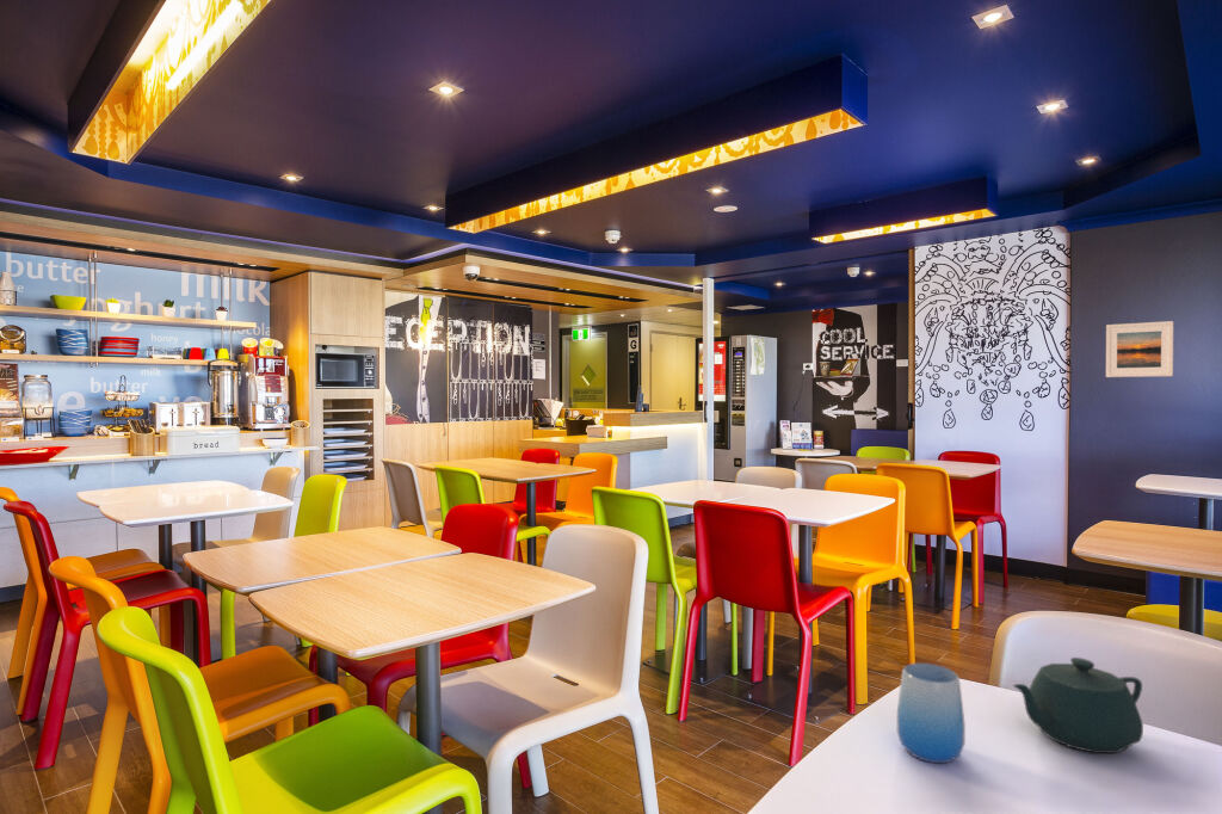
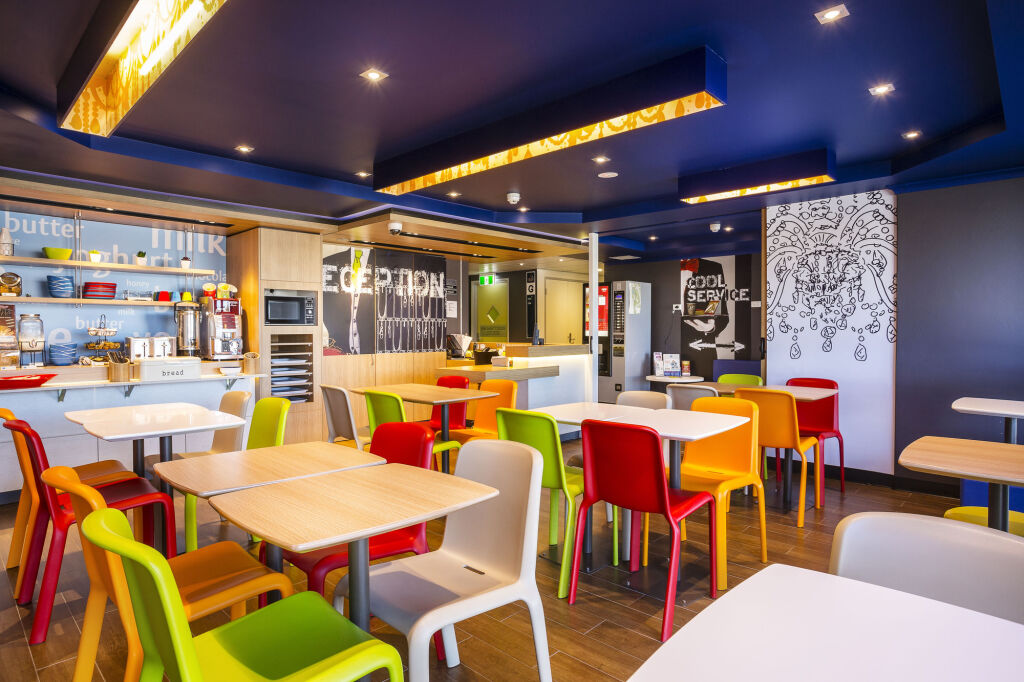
- cup (930, 711)
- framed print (1138, 350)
- teapot (1078, 698)
